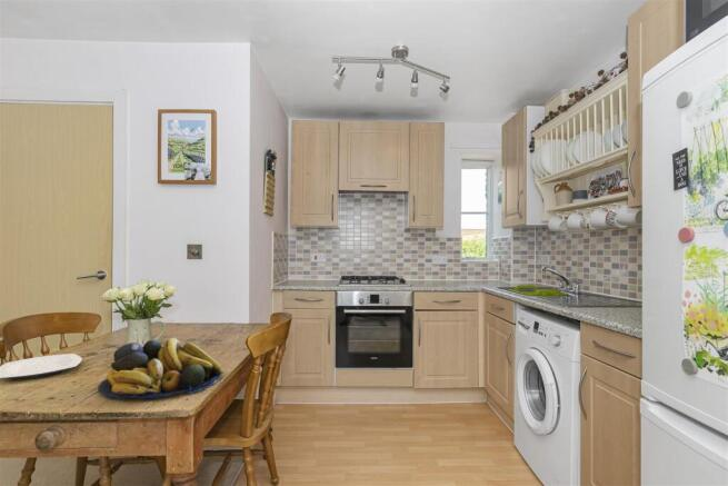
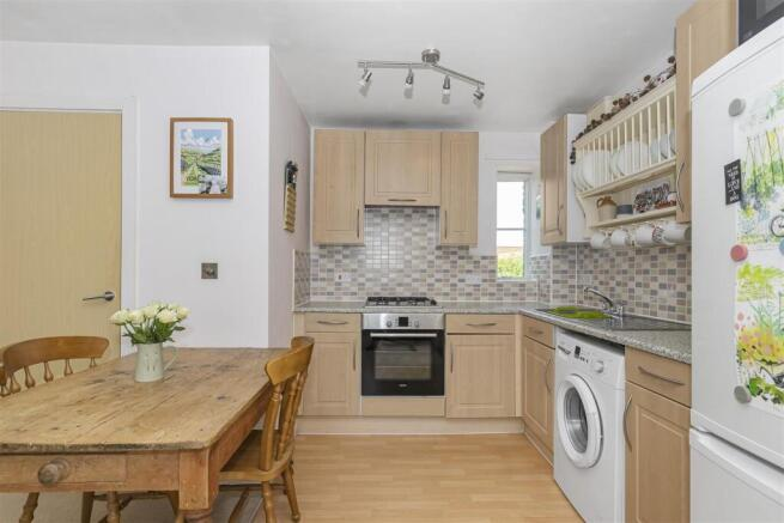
- fruit bowl (163, 360)
- plate (40, 367)
